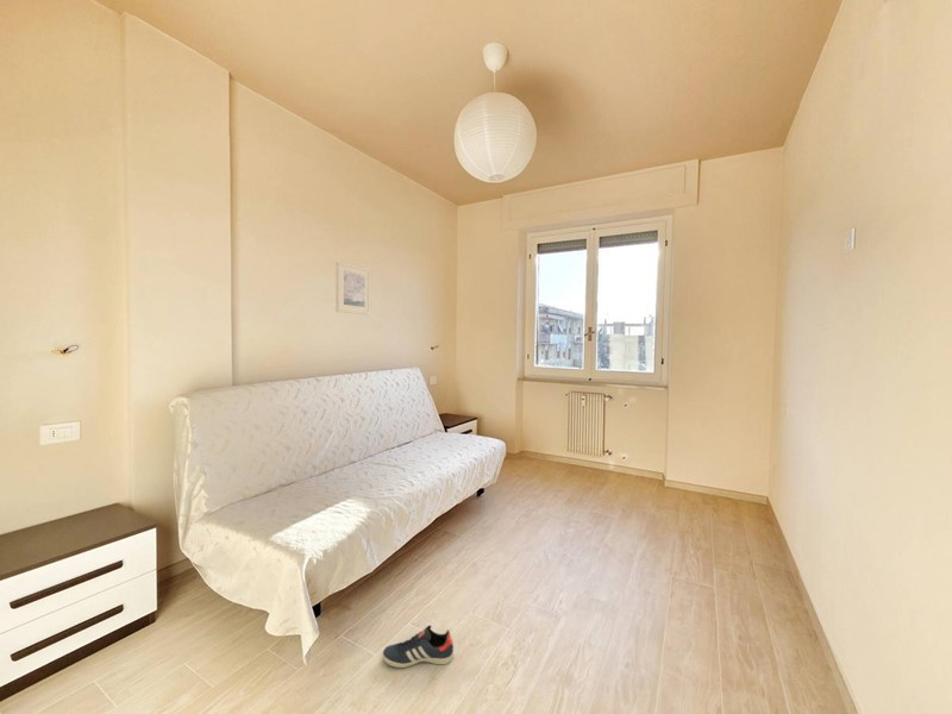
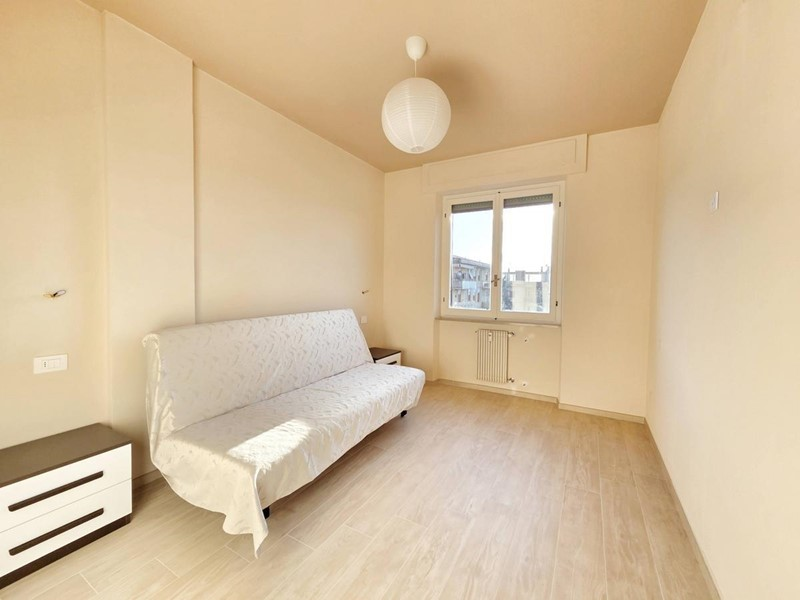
- sneaker (418, 643)
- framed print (353, 289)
